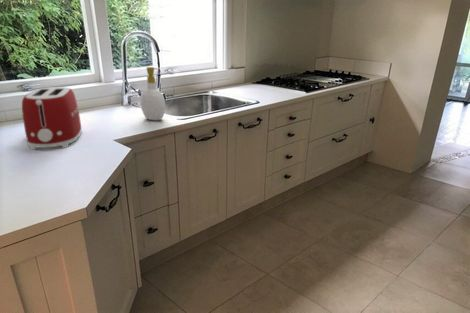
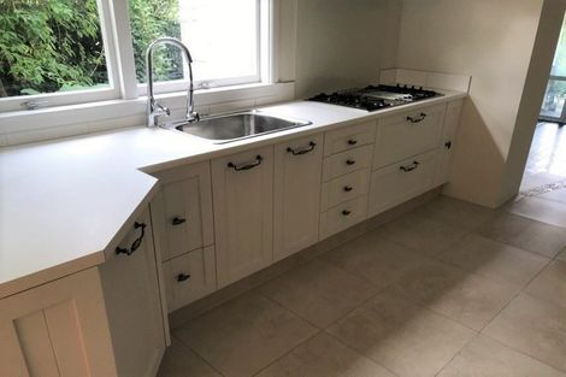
- soap bottle (152, 93)
- toaster (52, 116)
